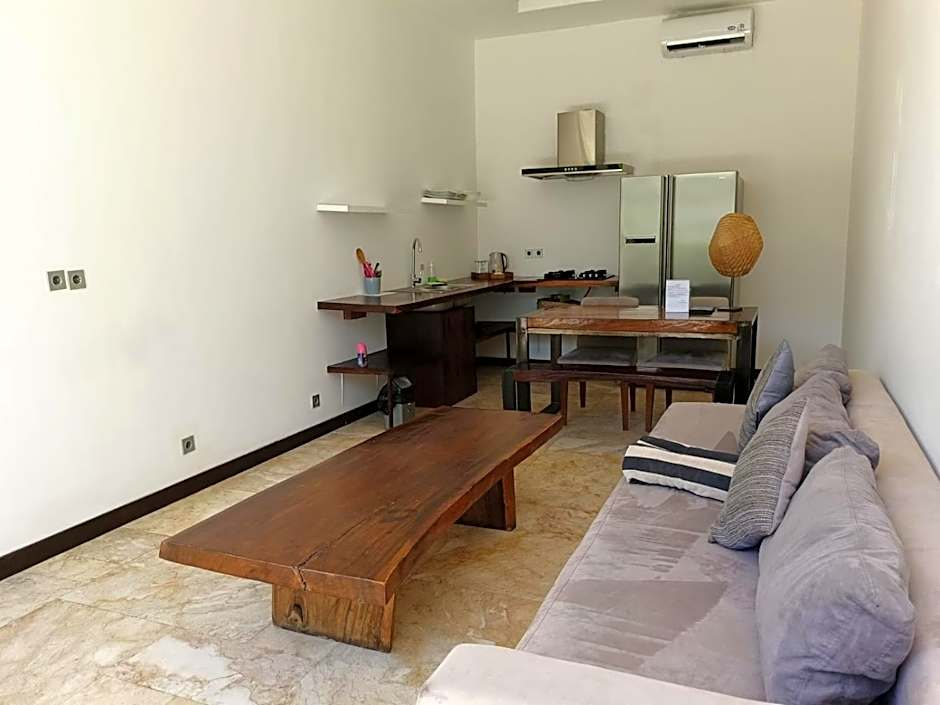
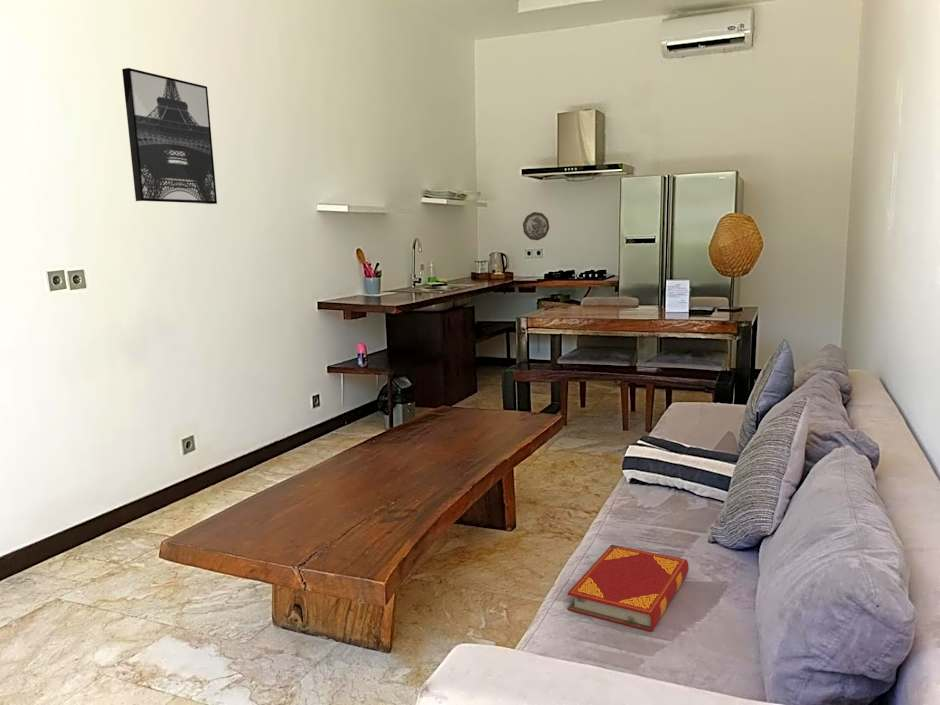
+ wall art (173, 141)
+ hardback book (630, 583)
+ decorative plate (536, 226)
